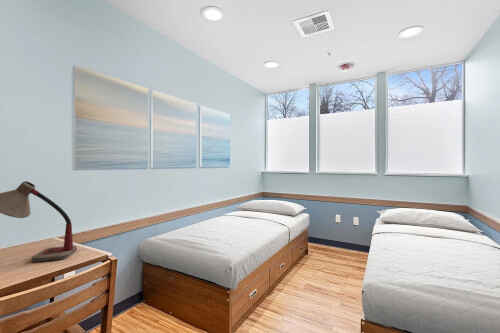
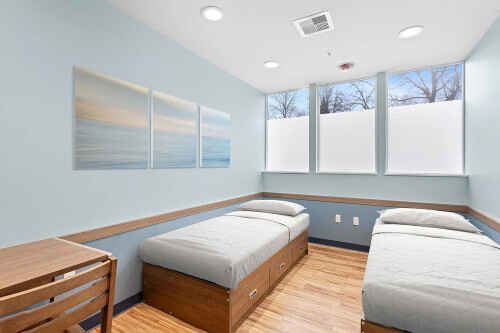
- desk lamp (29, 214)
